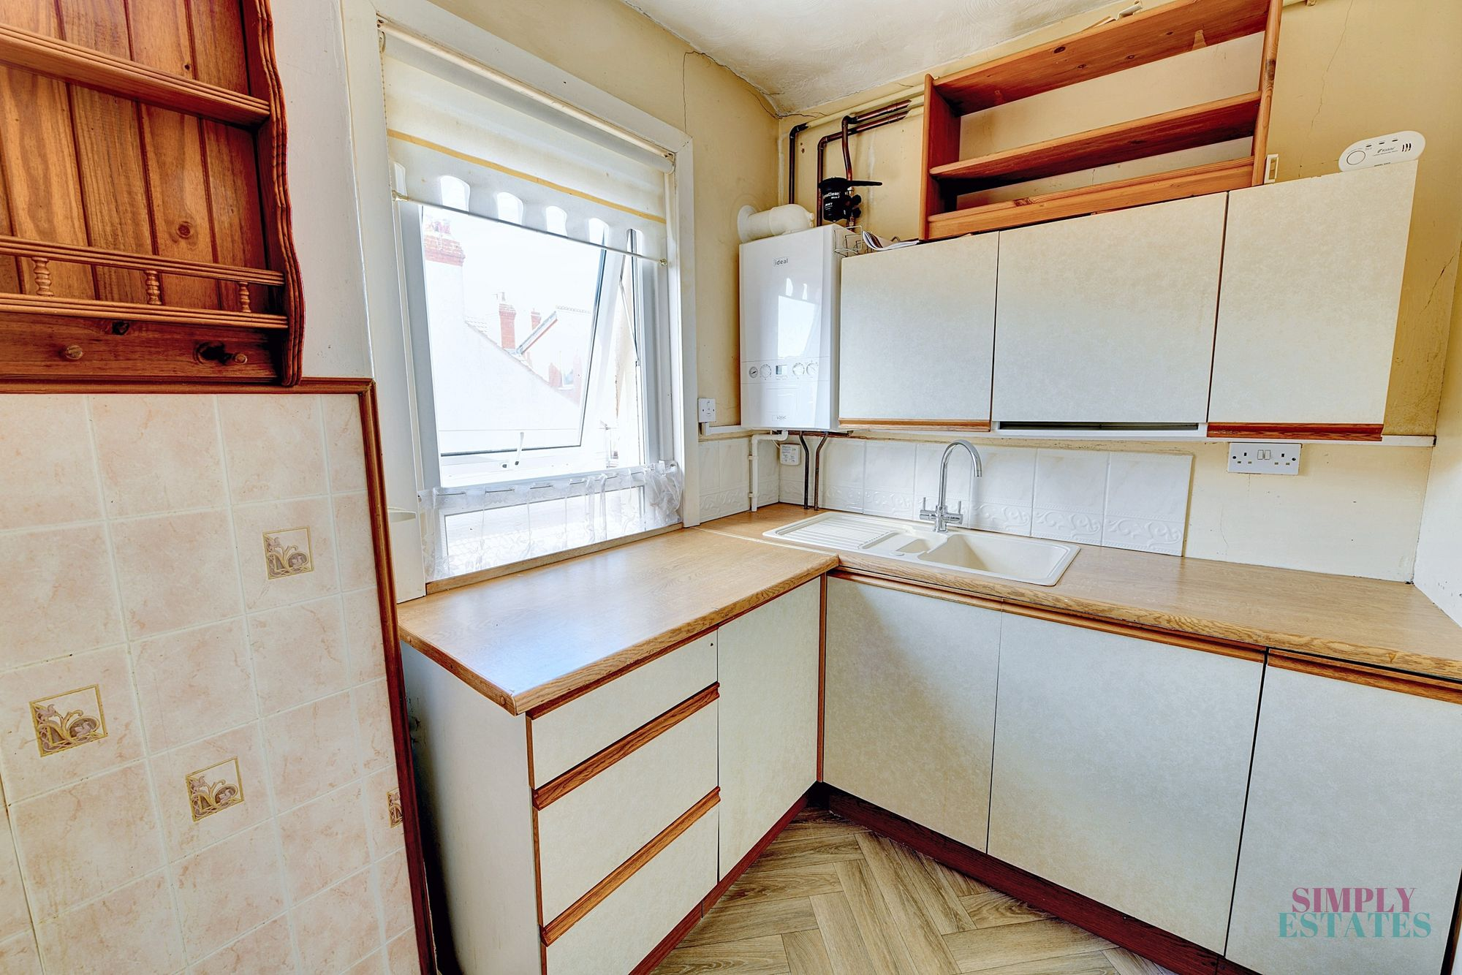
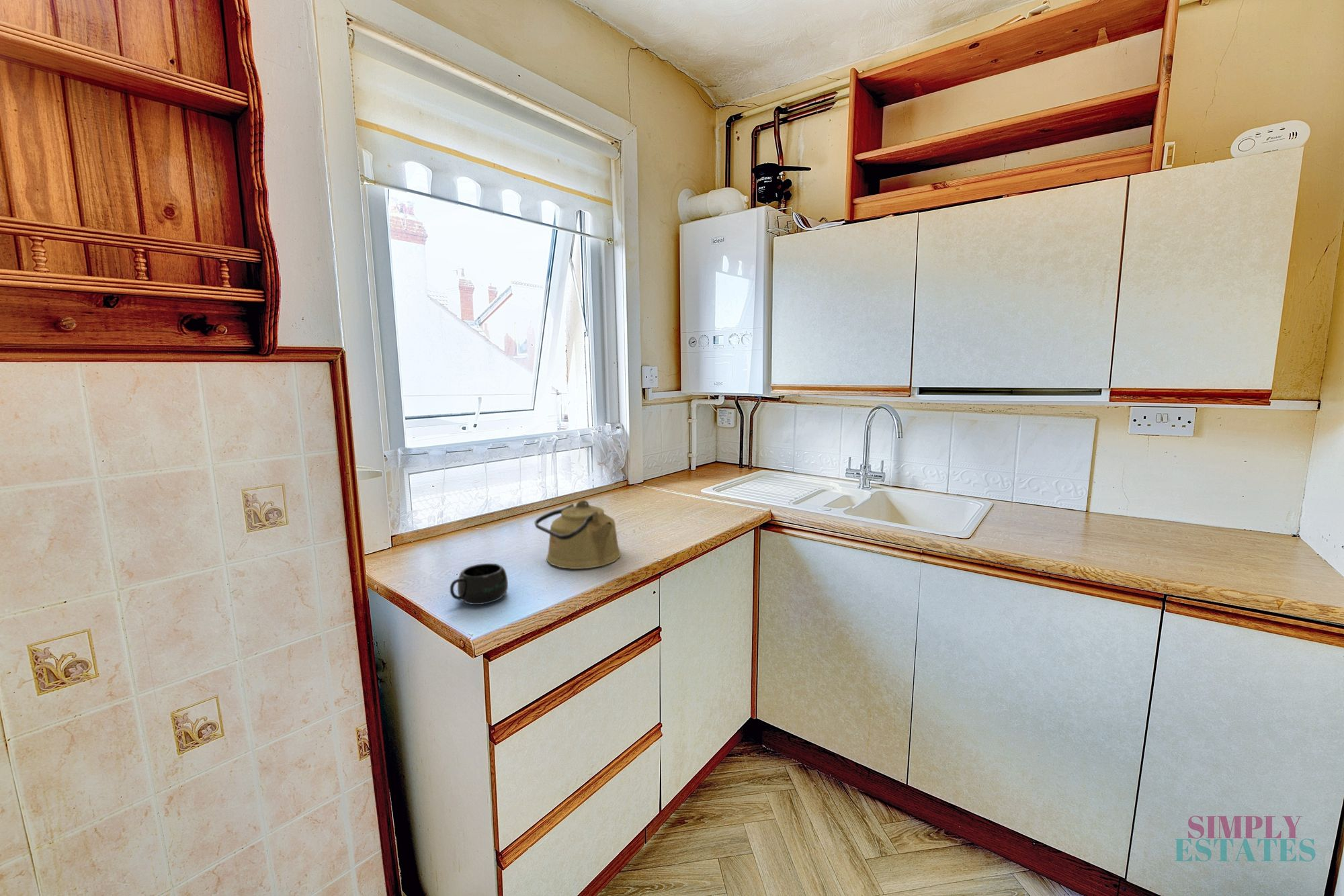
+ kettle (586, 530)
+ mug (478, 585)
